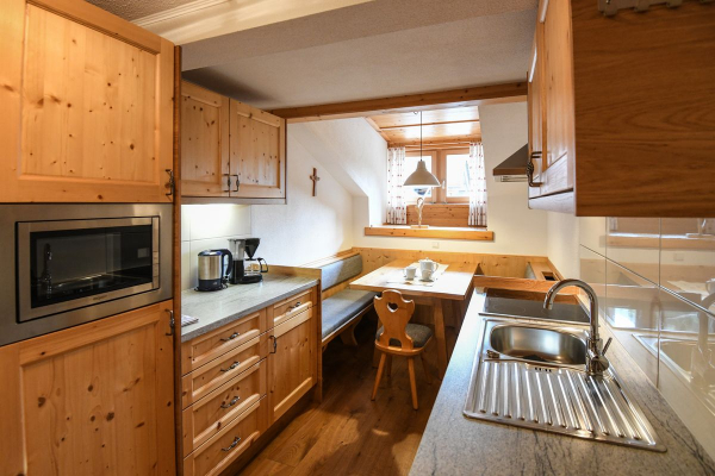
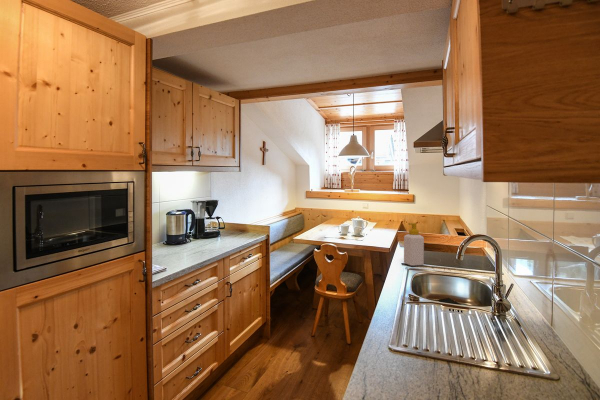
+ soap bottle (413, 243)
